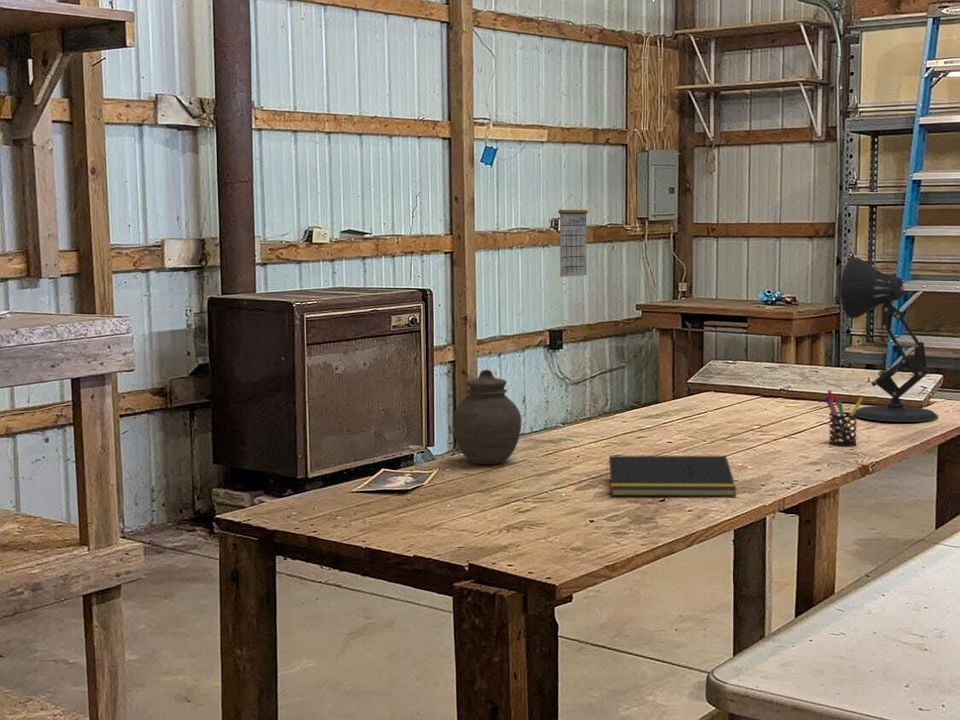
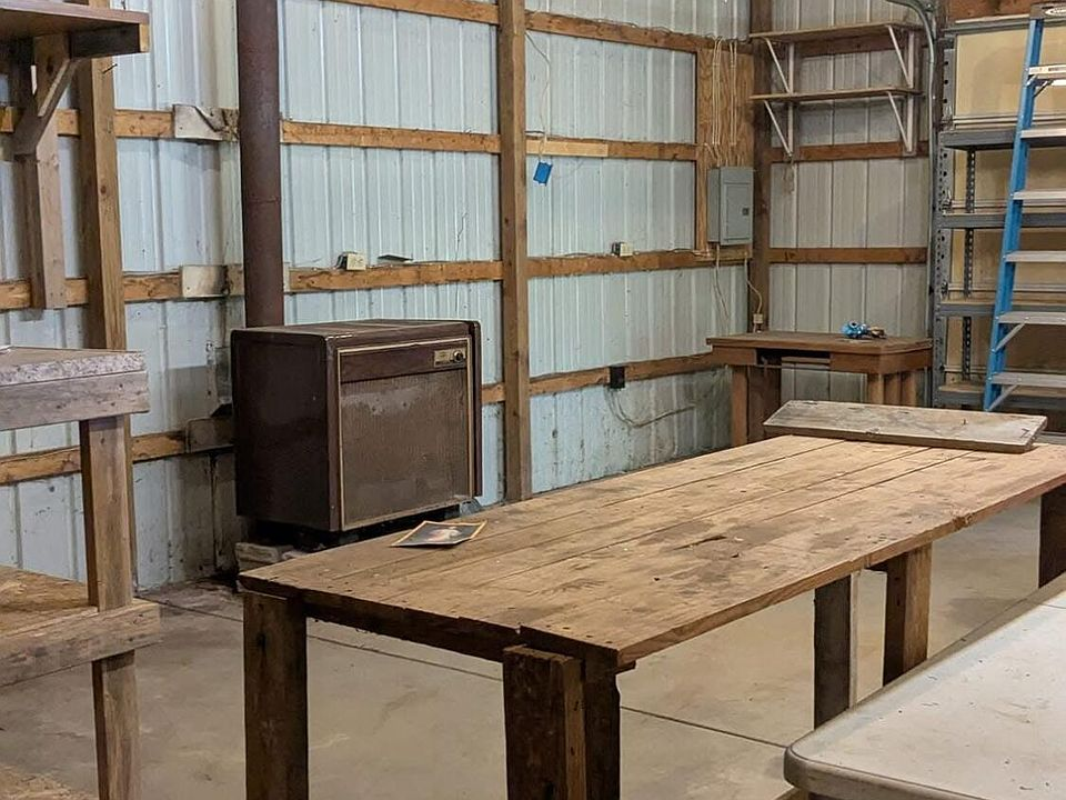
- jar (486, 415)
- calendar (573, 235)
- notepad (670, 475)
- desk lamp (893, 336)
- pen holder (841, 418)
